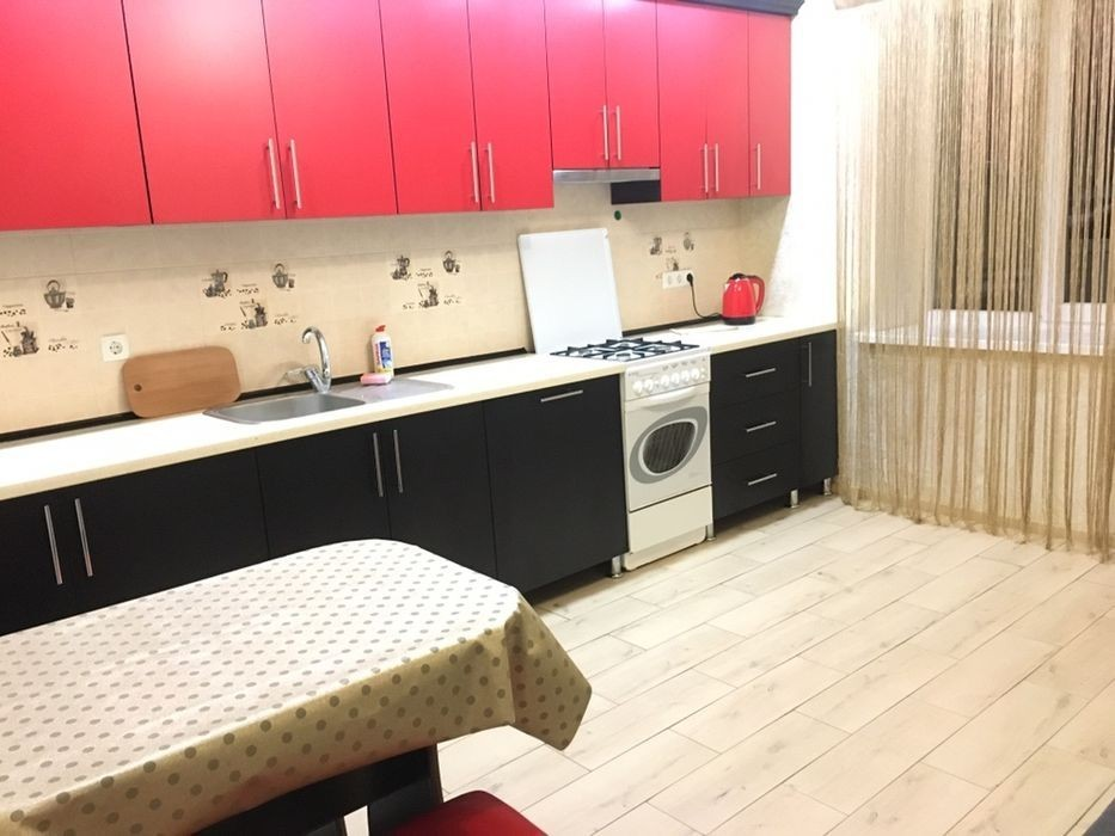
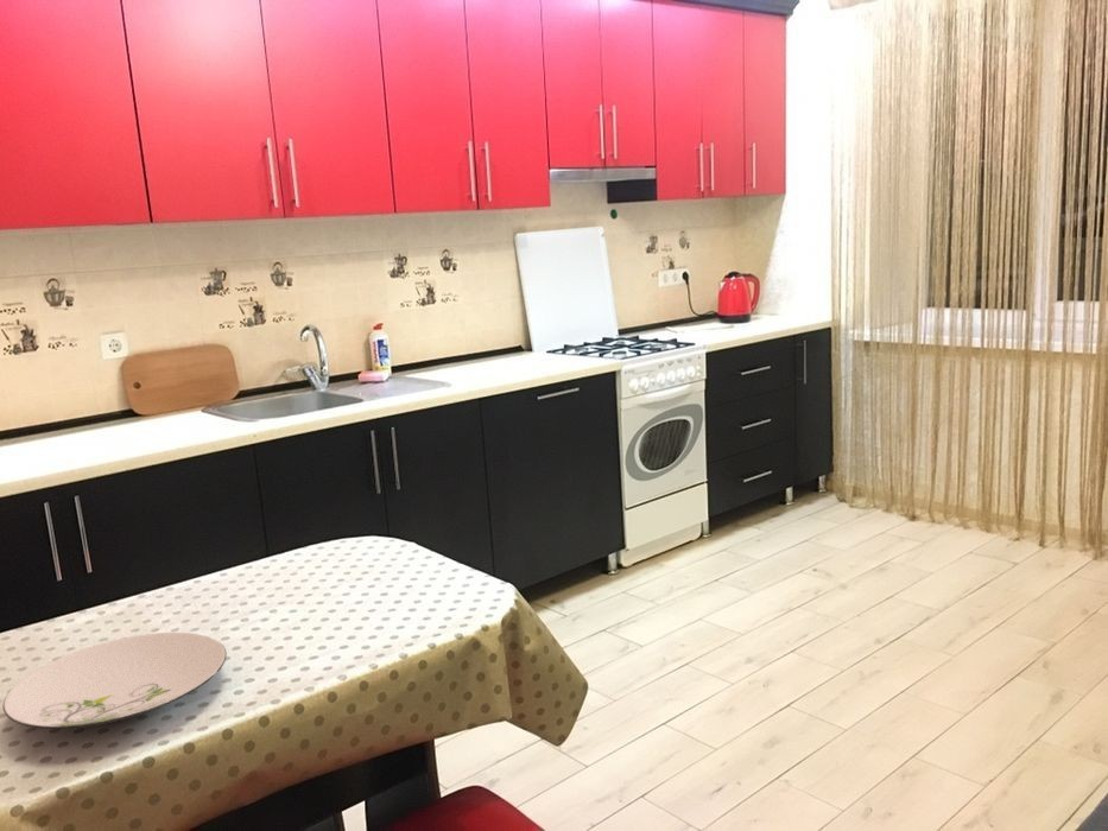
+ plate (121, 686)
